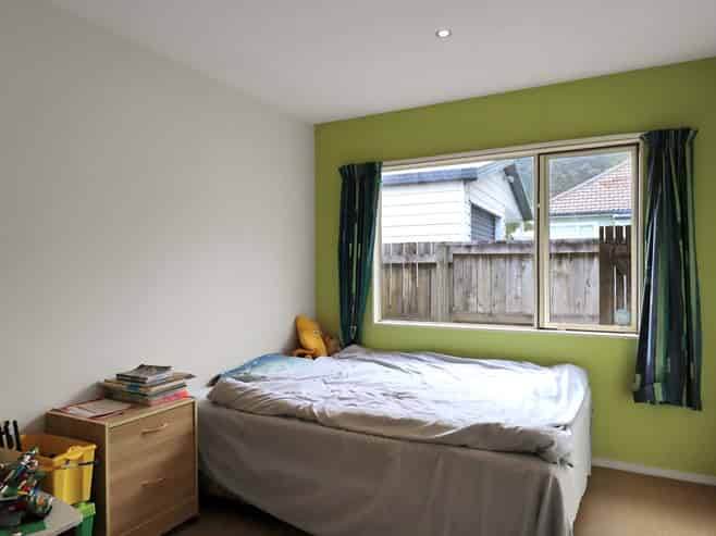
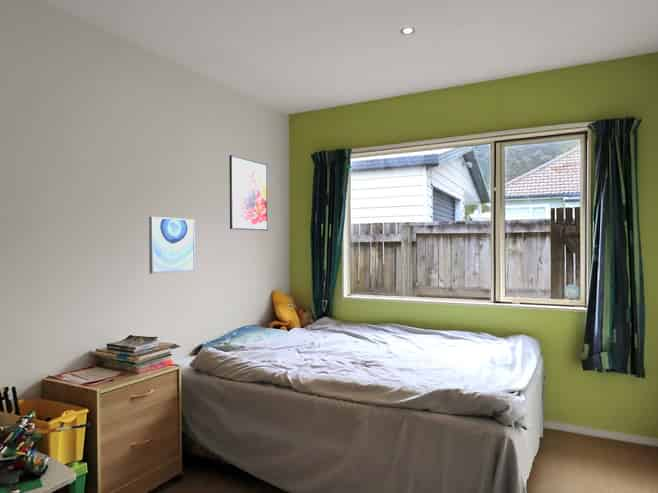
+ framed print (249, 195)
+ wall art (173, 245)
